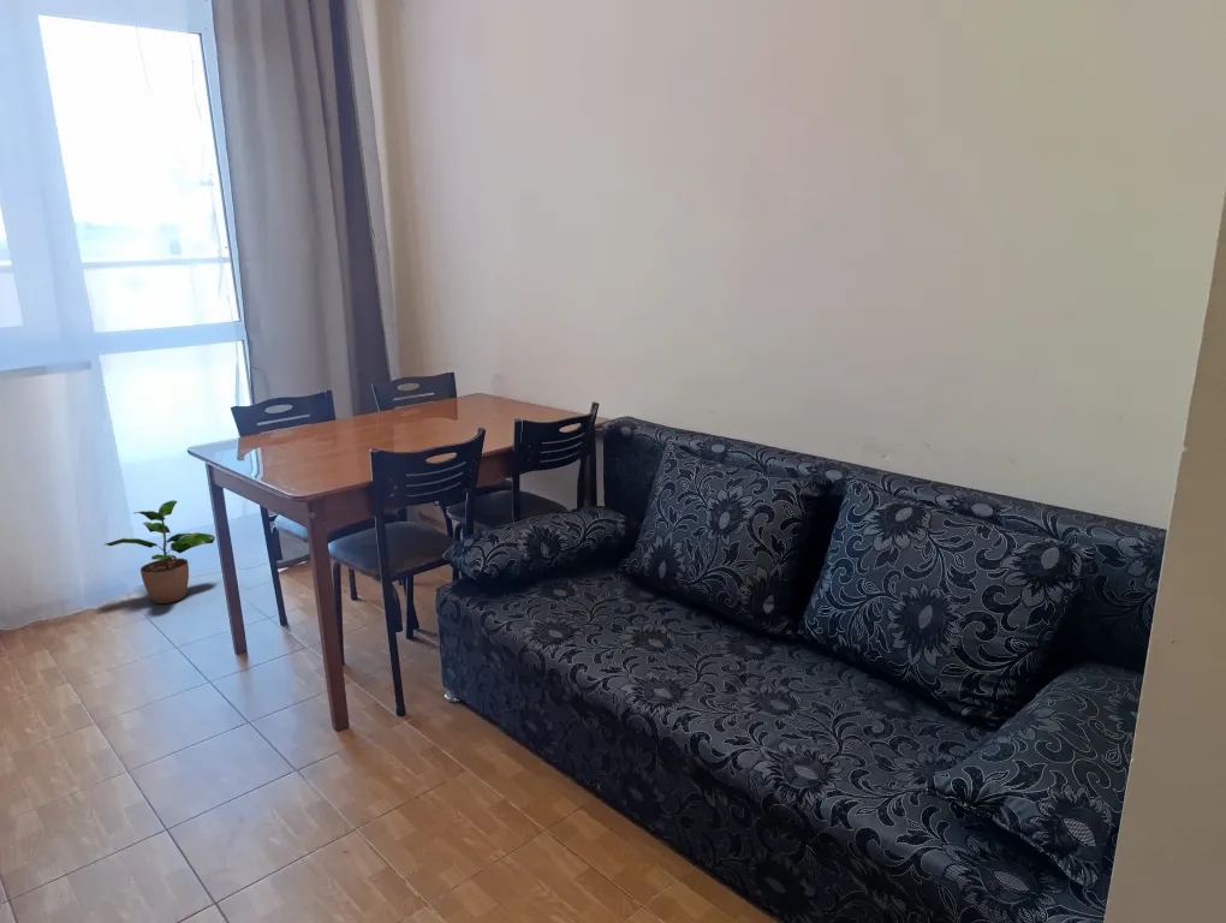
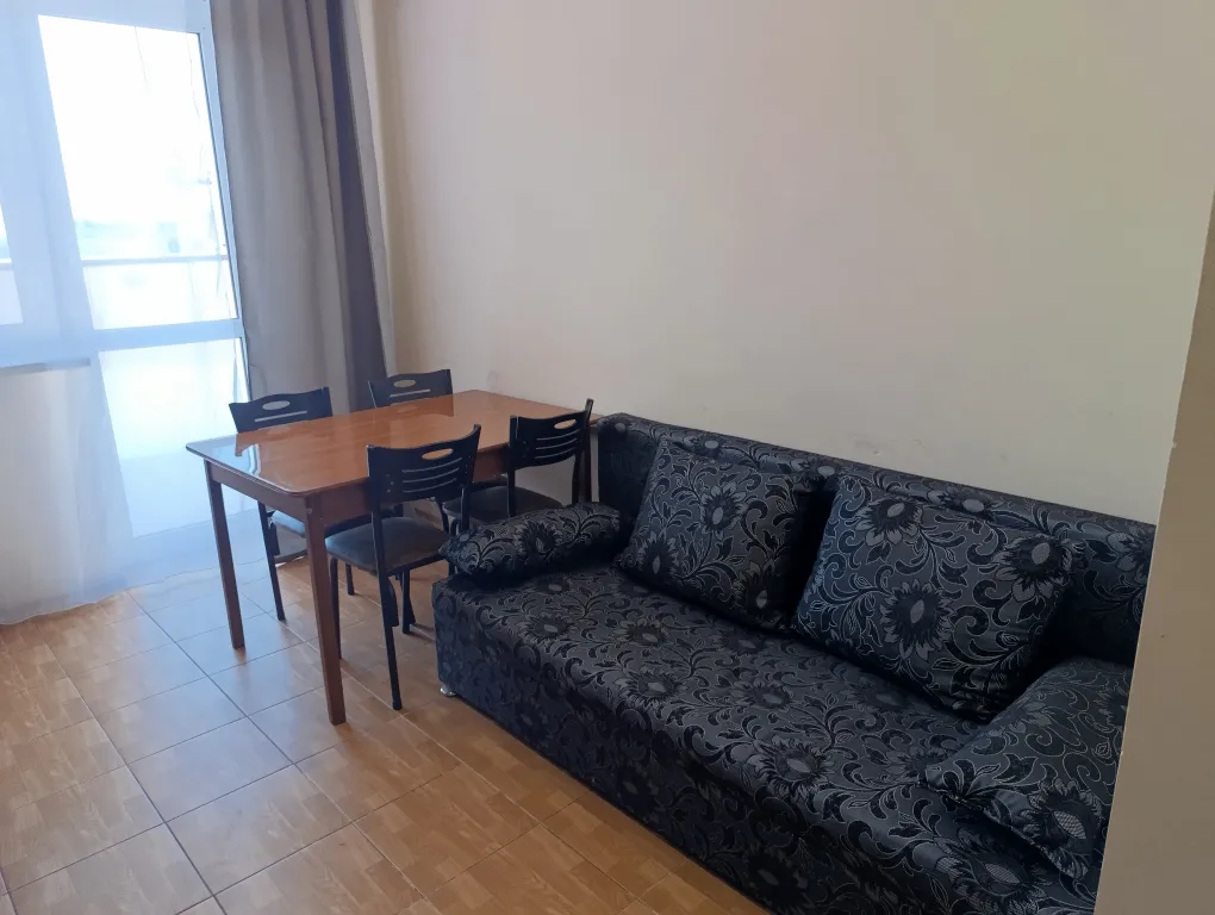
- potted plant (162, 549)
